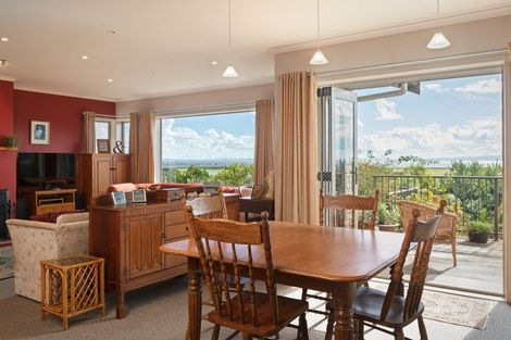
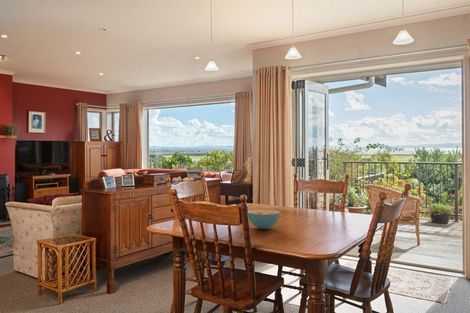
+ cereal bowl (263, 220)
